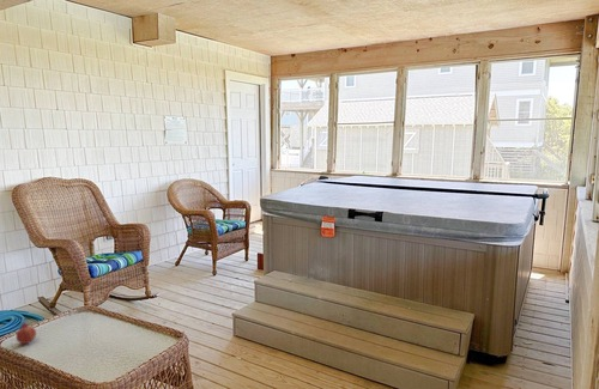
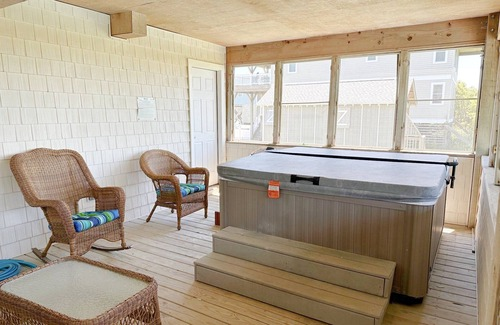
- fruit (25, 333)
